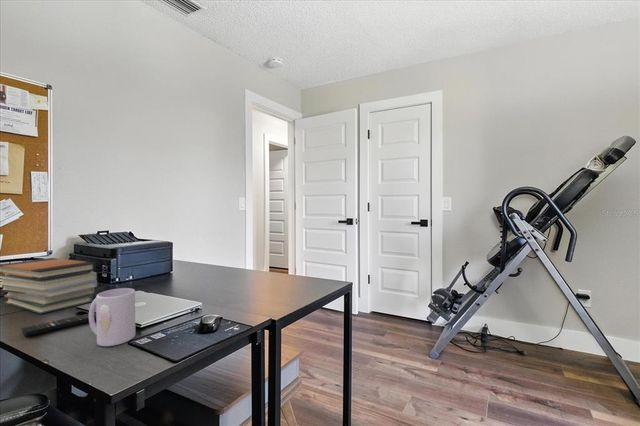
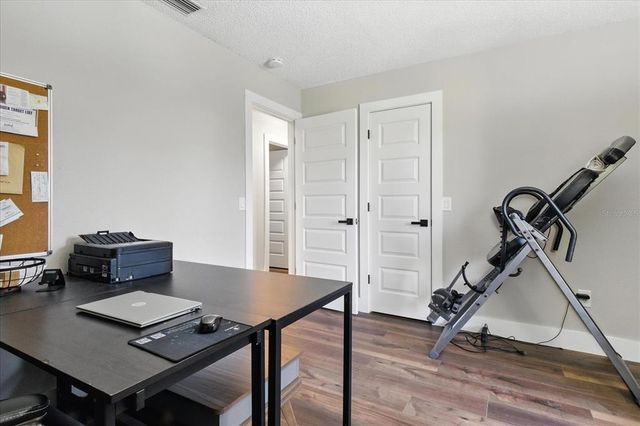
- book stack (48, 283)
- mug (111, 315)
- remote control (78, 320)
